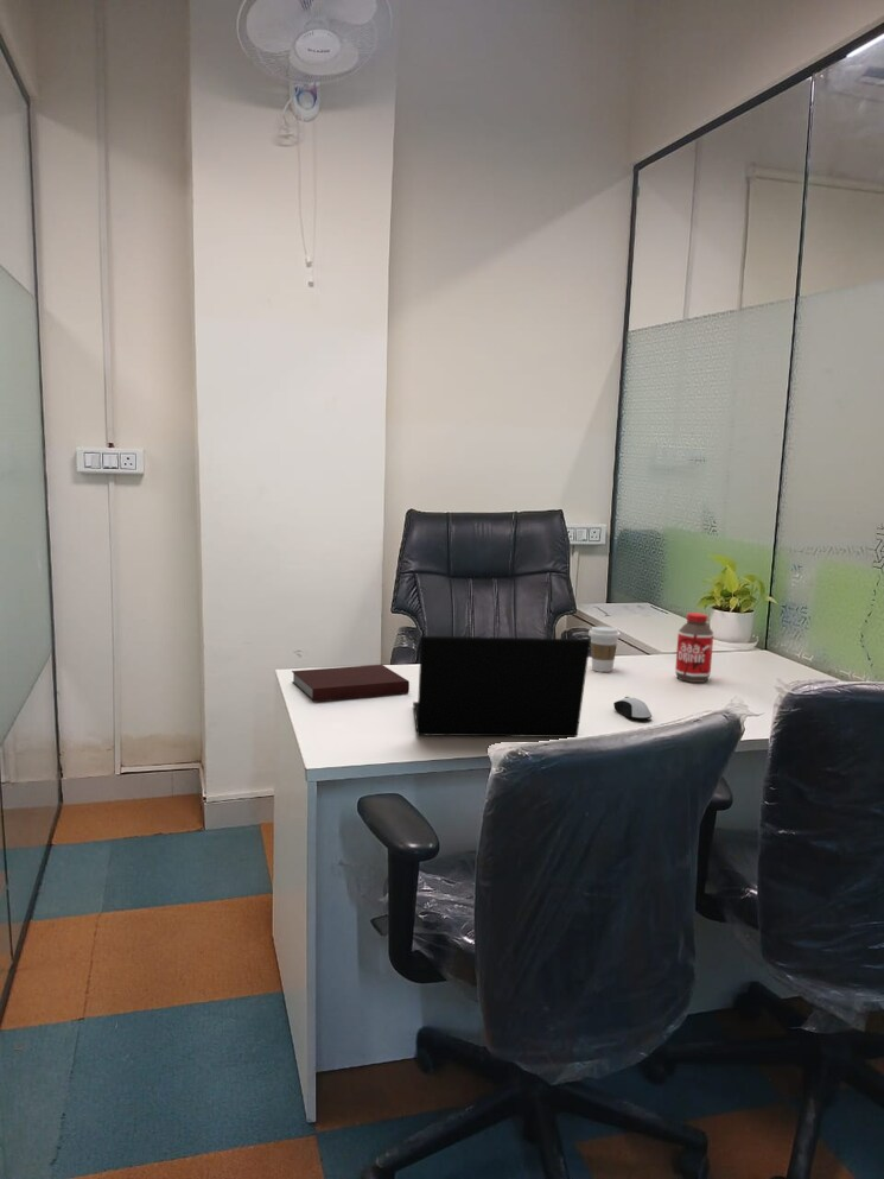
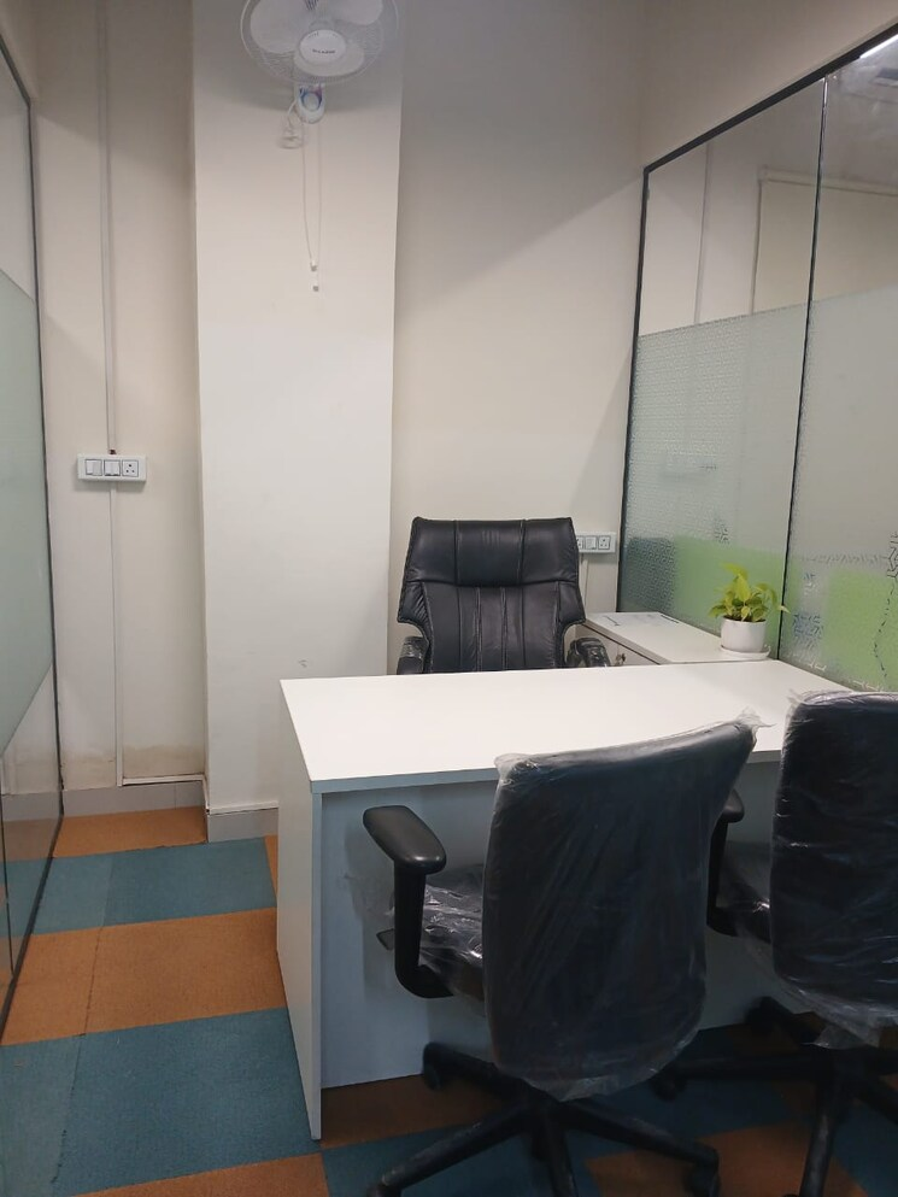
- notebook (349, 682)
- coffee cup (603, 648)
- bottle (694, 646)
- laptop (495, 676)
- computer mouse (634, 705)
